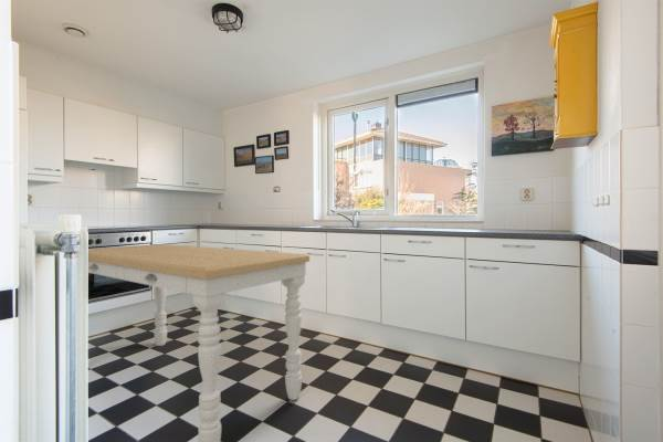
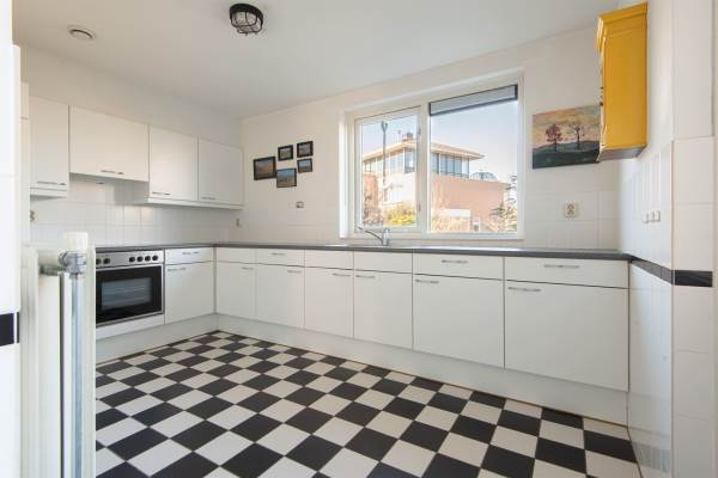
- dining table (166, 317)
